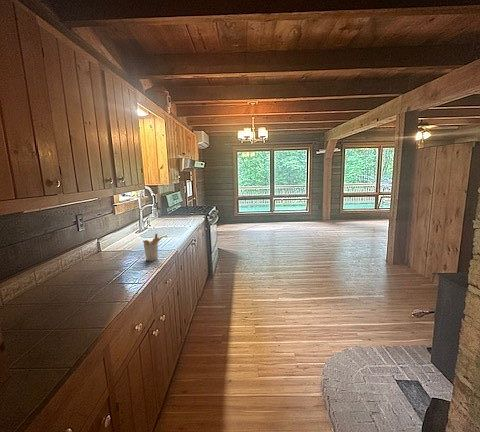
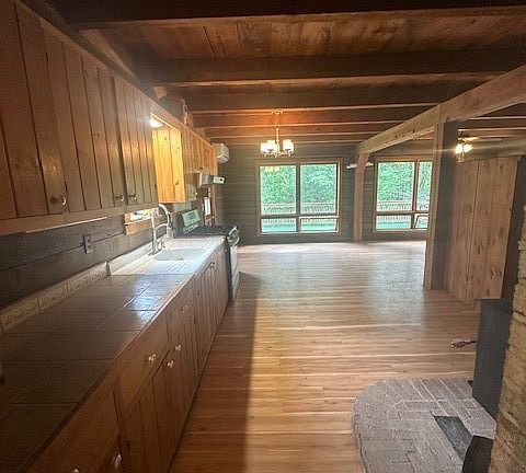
- utensil holder (153, 247)
